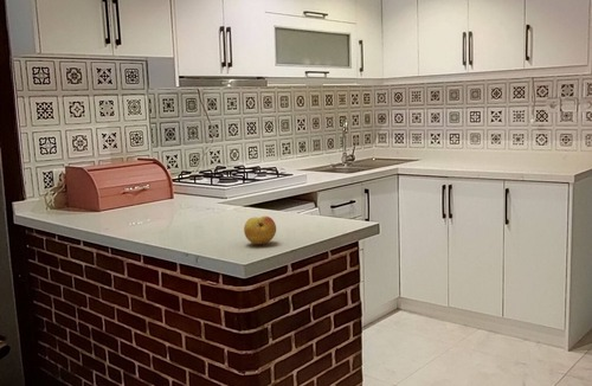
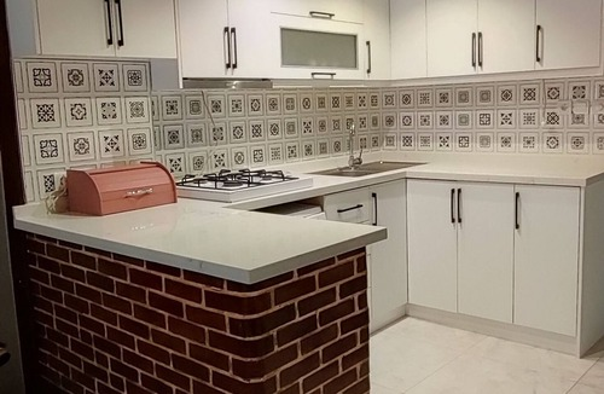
- fruit (259, 230)
